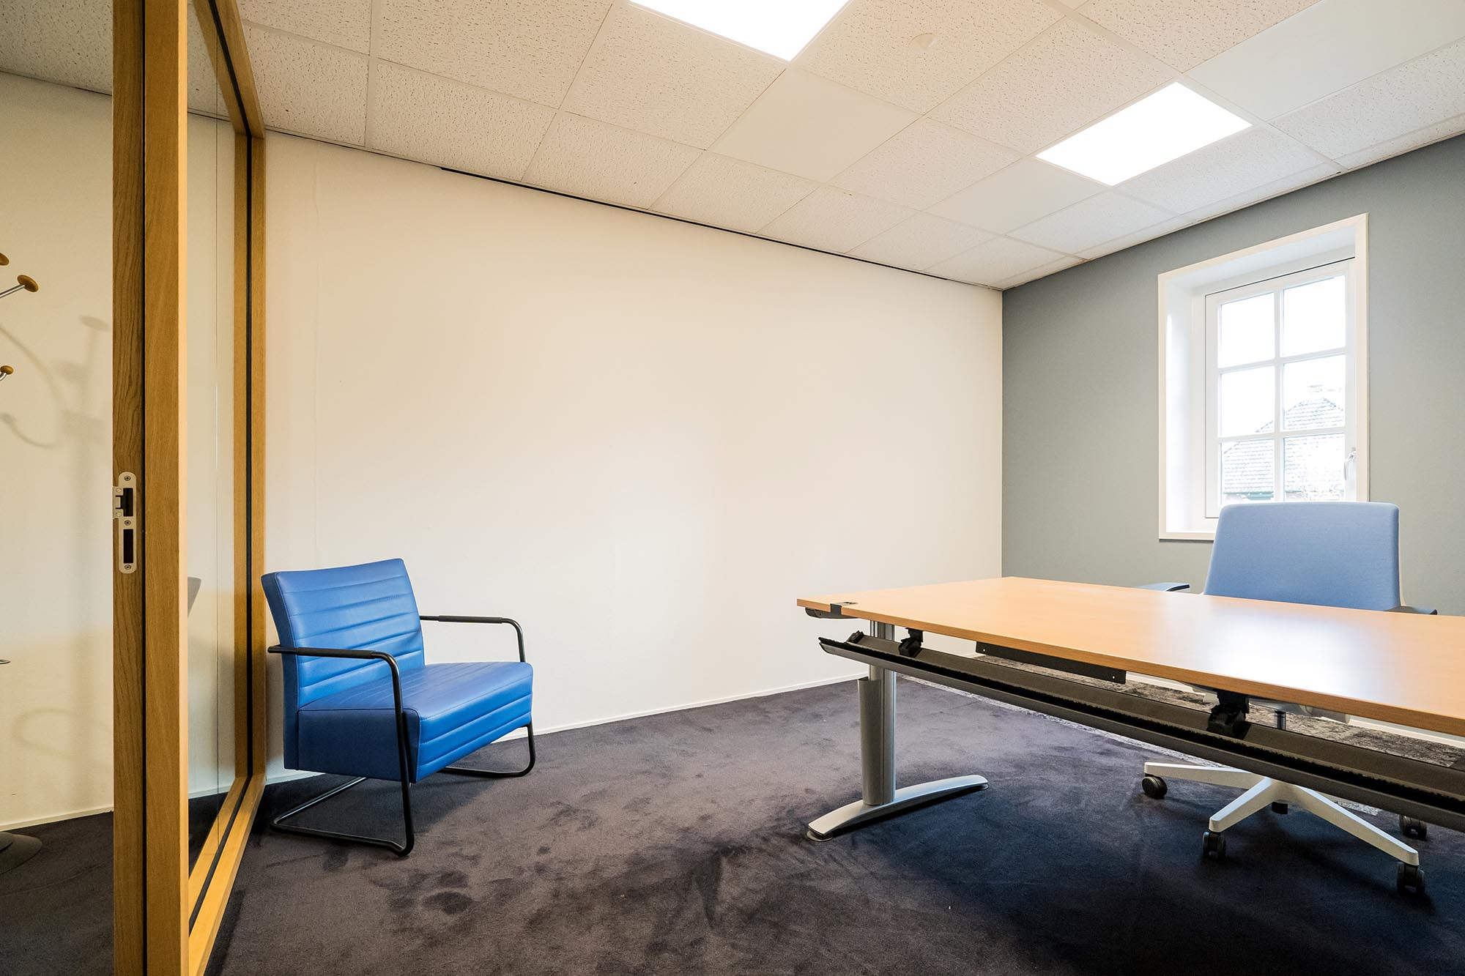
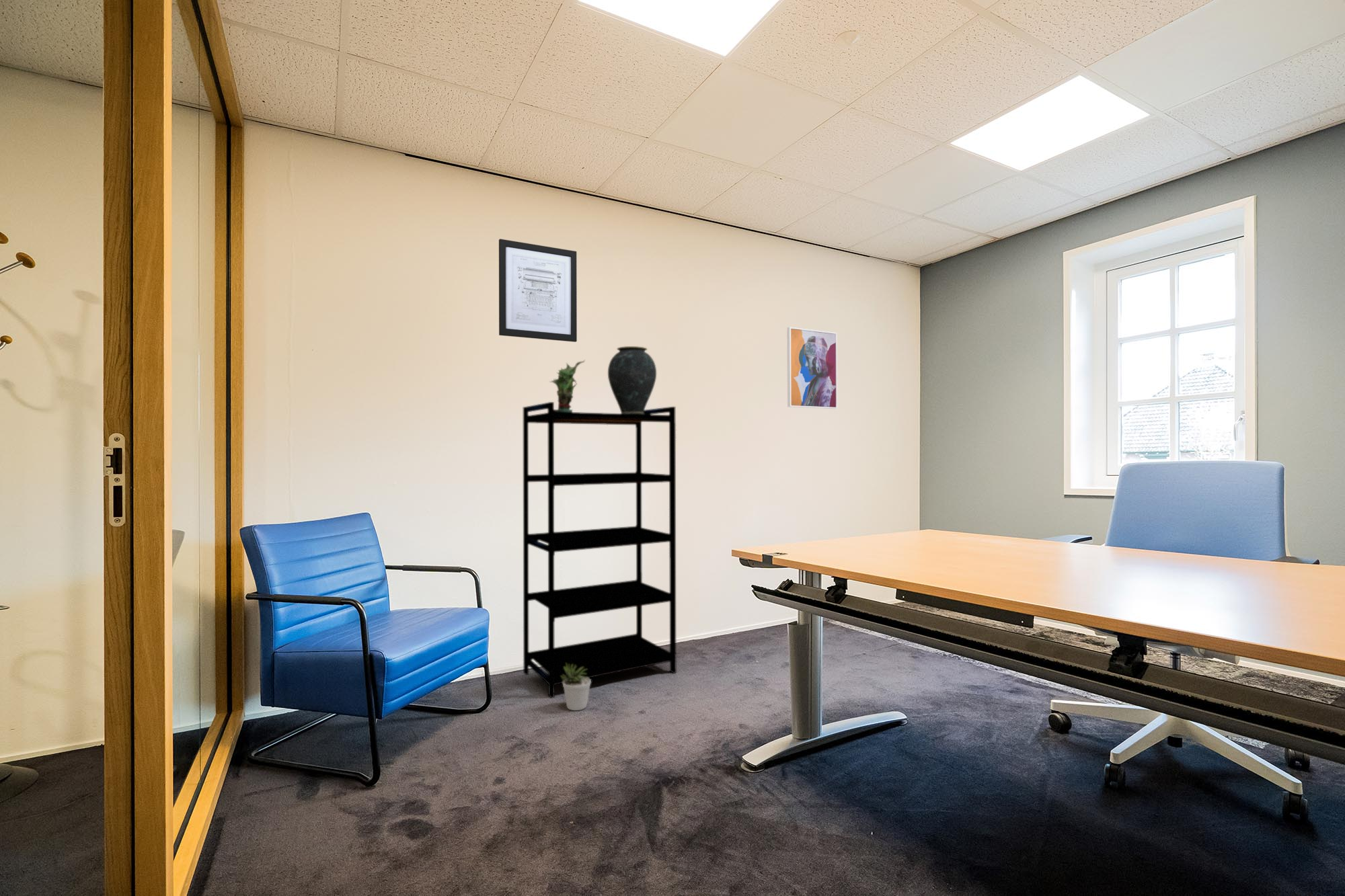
+ potted plant (576, 684)
+ wall art (539, 292)
+ shelving unit (599, 540)
+ potted plant (567, 387)
+ wall art (812, 369)
+ vase (632, 381)
